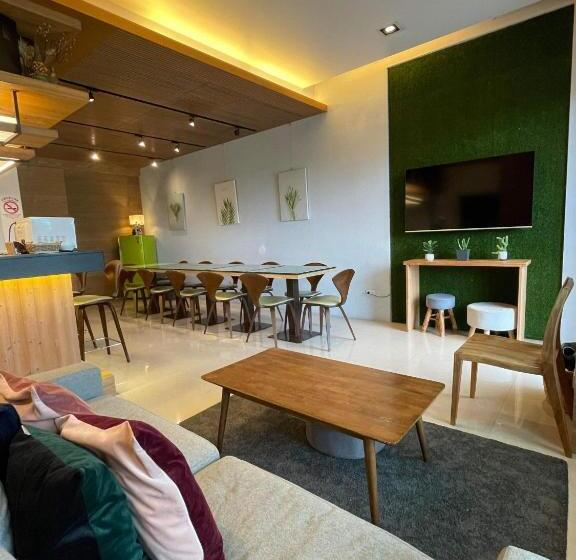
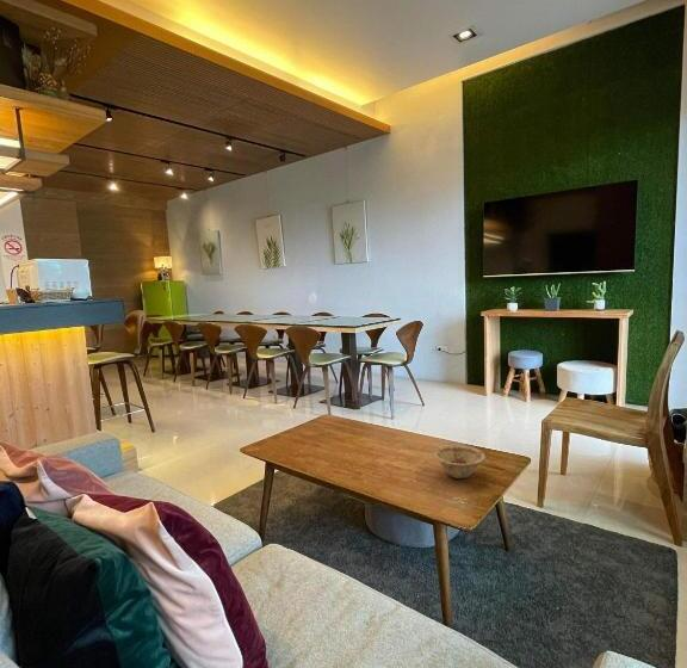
+ dish (459, 463)
